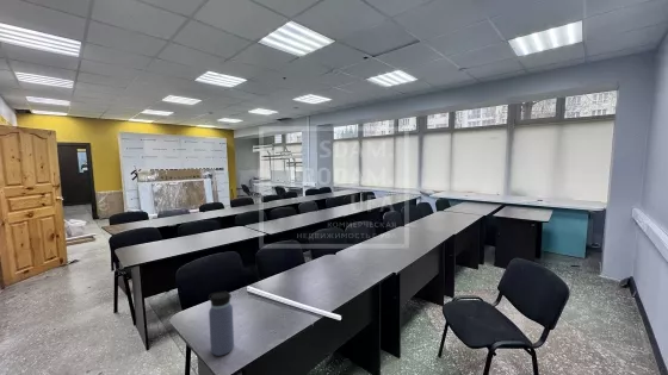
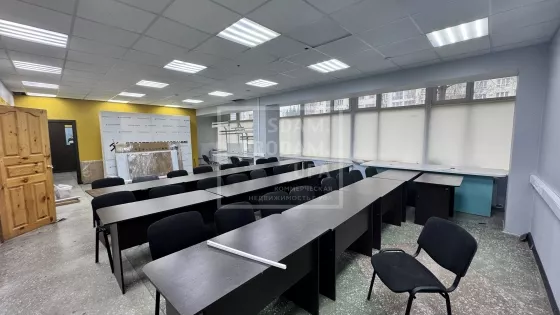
- water bottle (221, 318)
